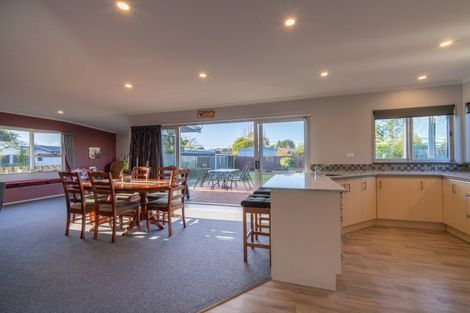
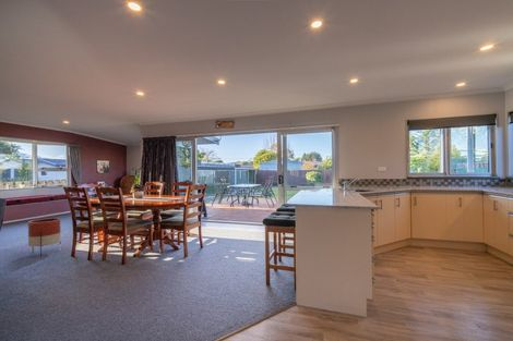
+ planter (45, 236)
